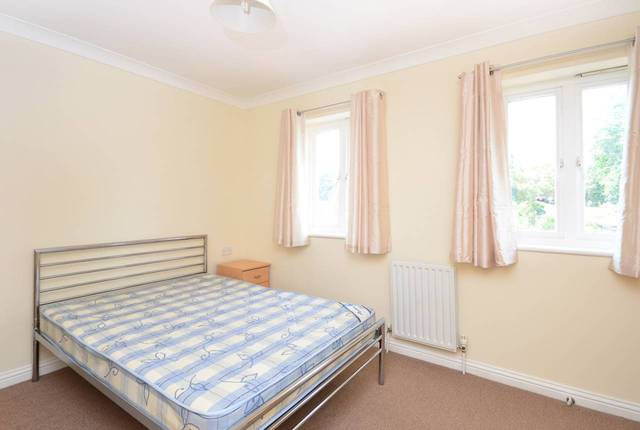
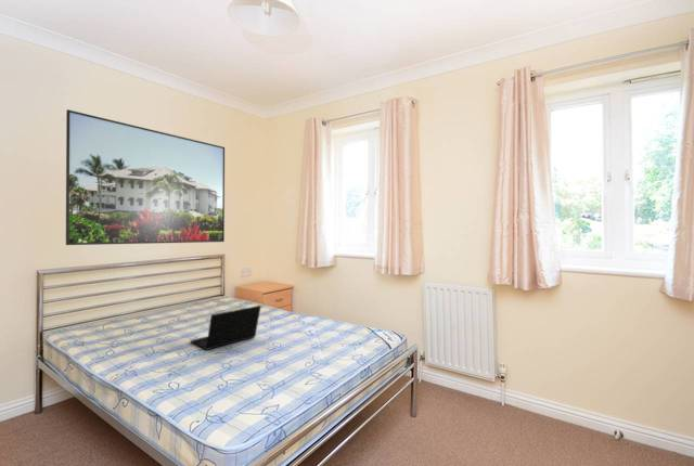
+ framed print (158, 187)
+ laptop (226, 323)
